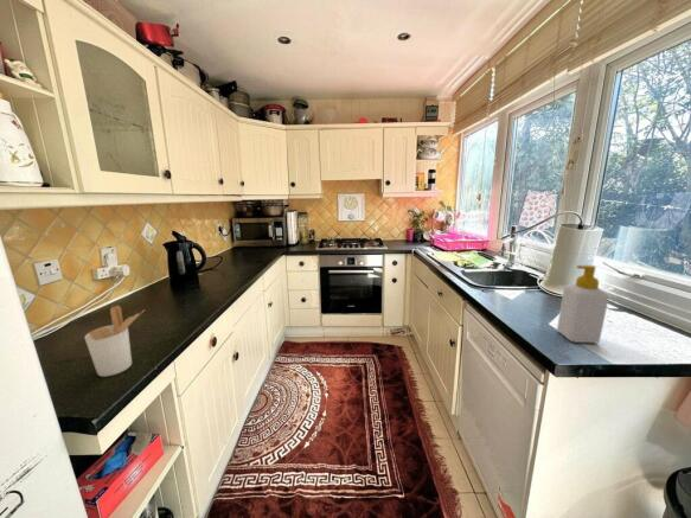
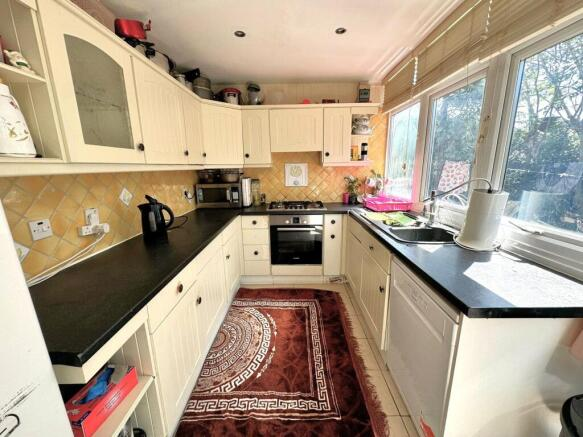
- utensil holder (119, 340)
- soap bottle (583, 302)
